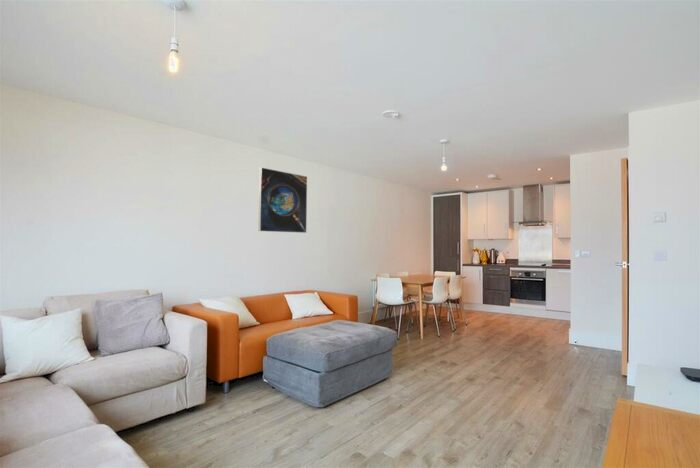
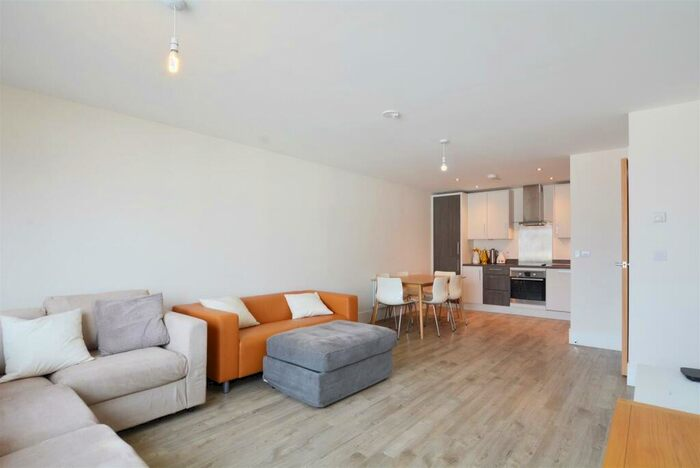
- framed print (284, 202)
